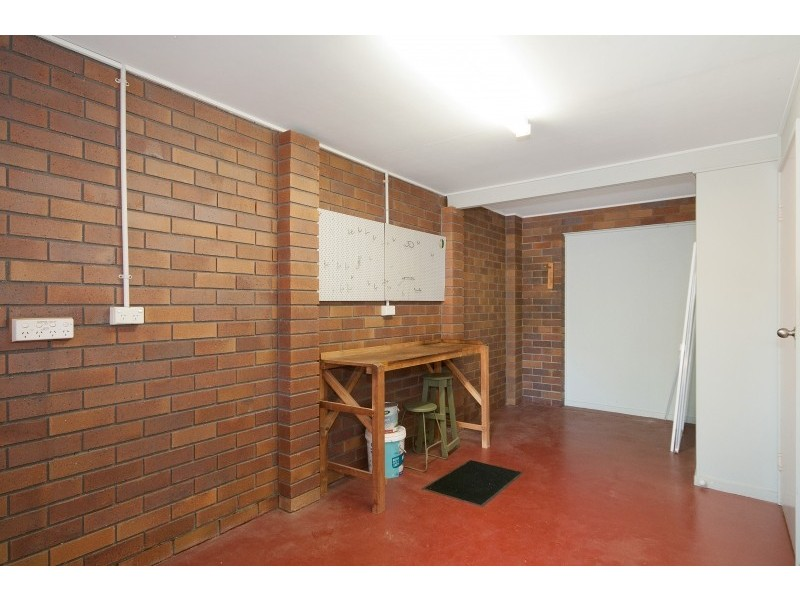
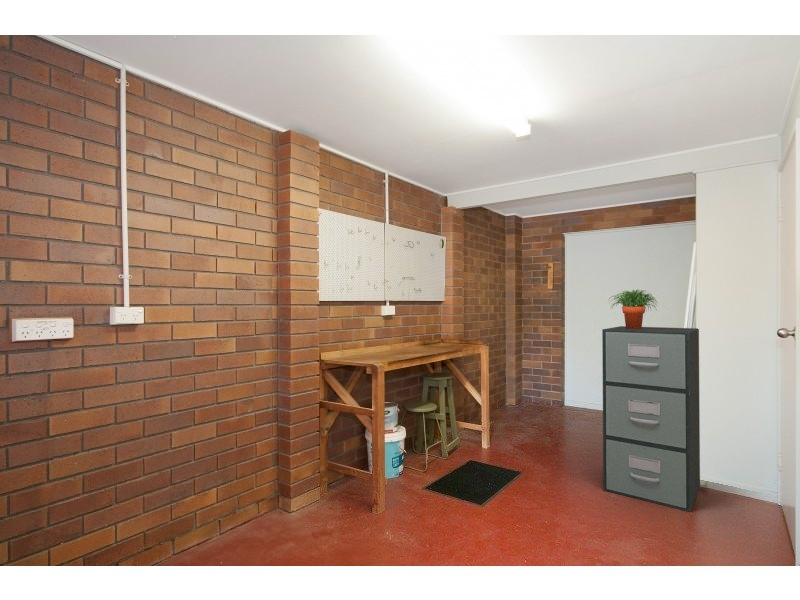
+ potted plant (634, 308)
+ filing cabinet (651, 408)
